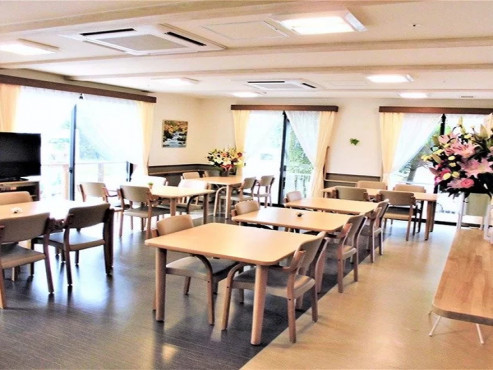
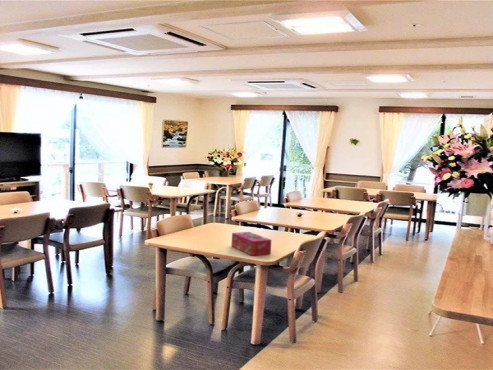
+ tissue box (250, 243)
